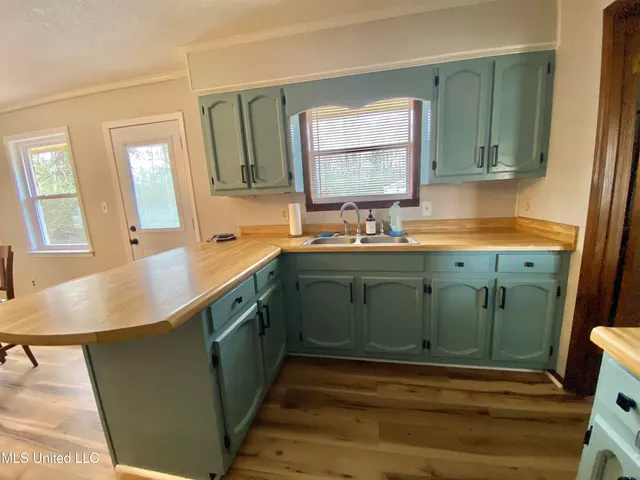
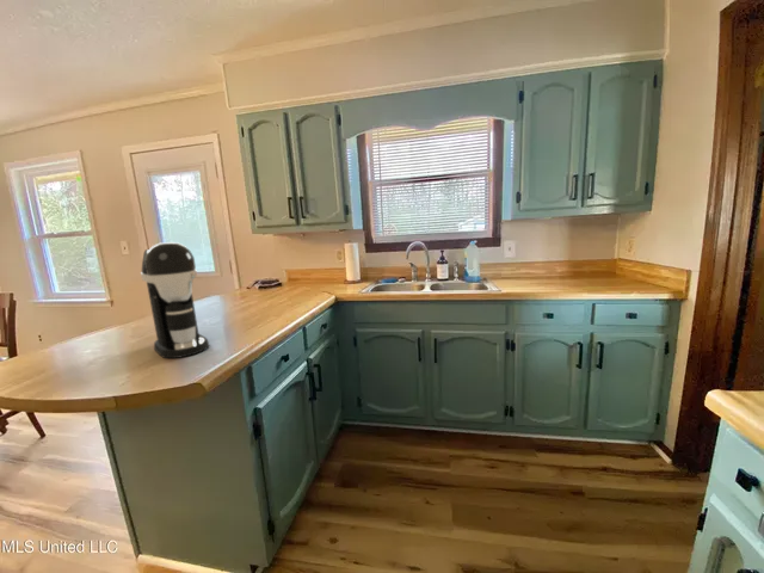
+ coffee maker (172, 296)
